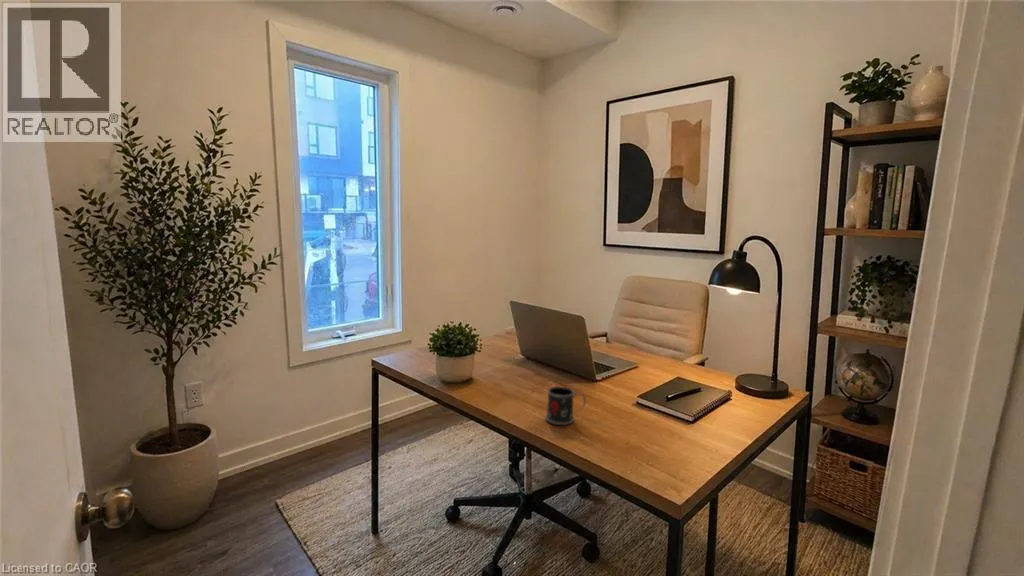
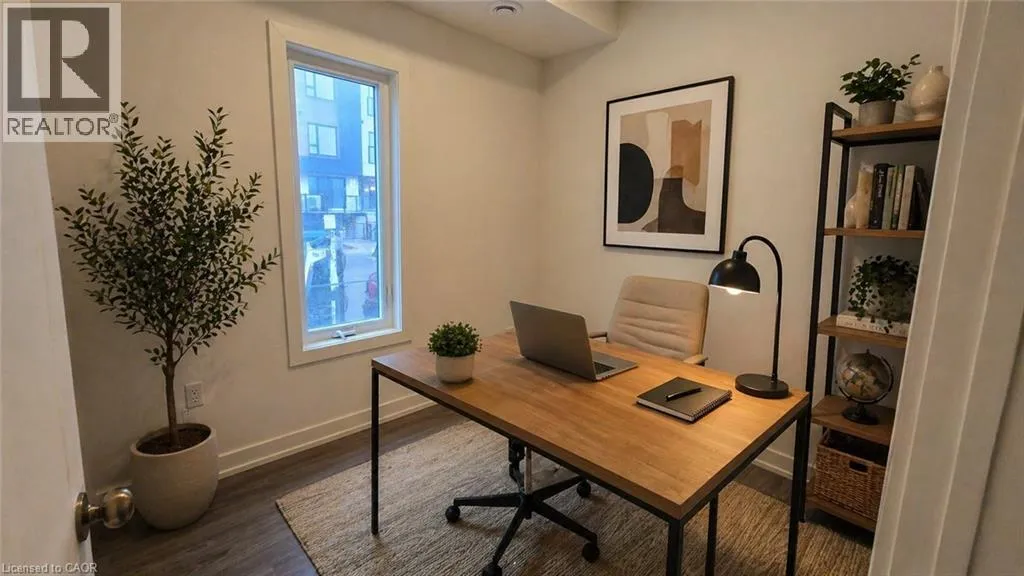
- mug (566, 404)
